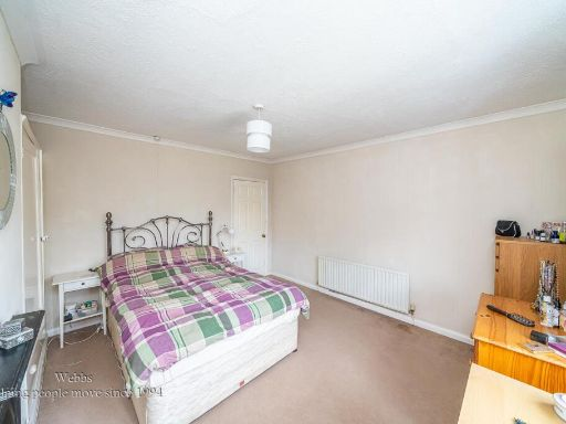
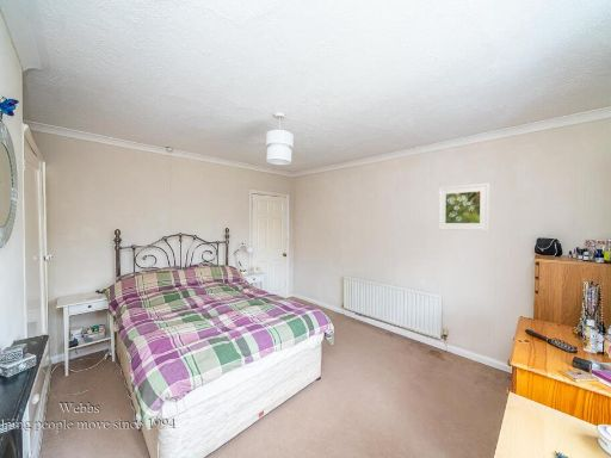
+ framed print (462, 208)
